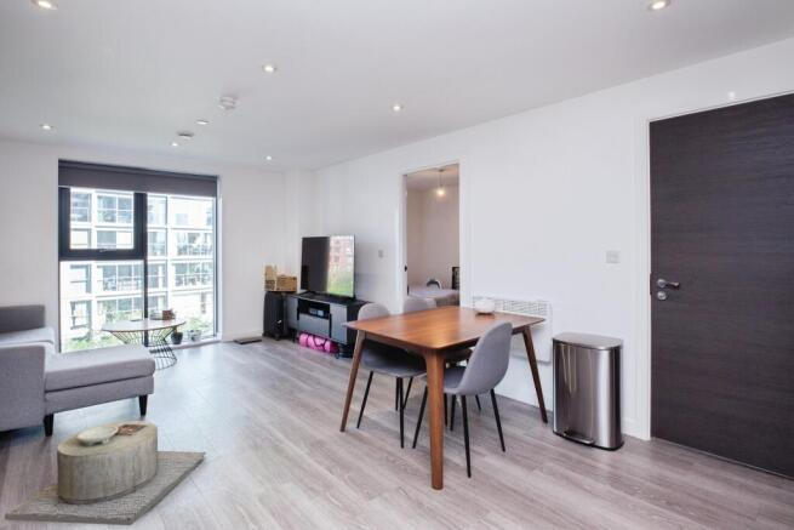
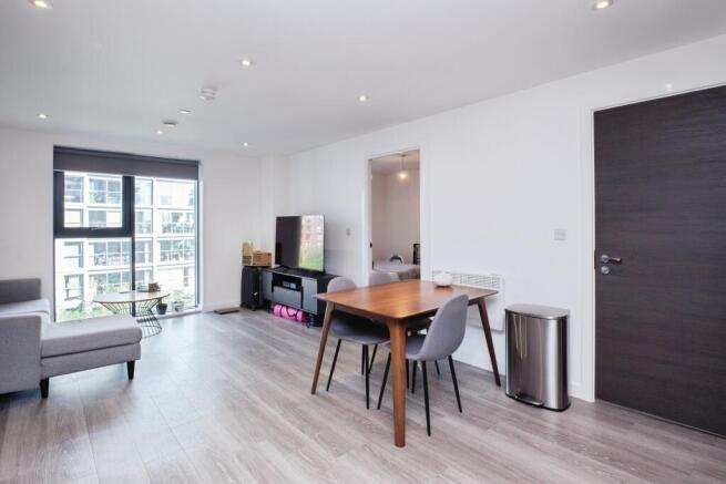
- side table (119, 455)
